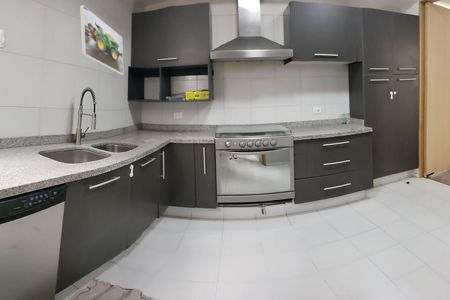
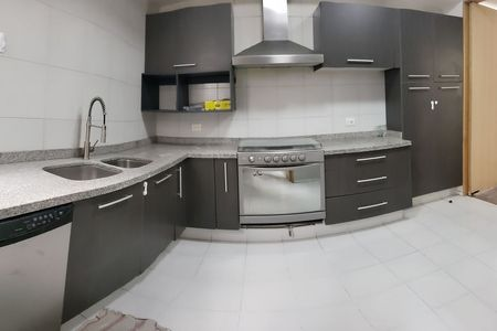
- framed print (104, 44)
